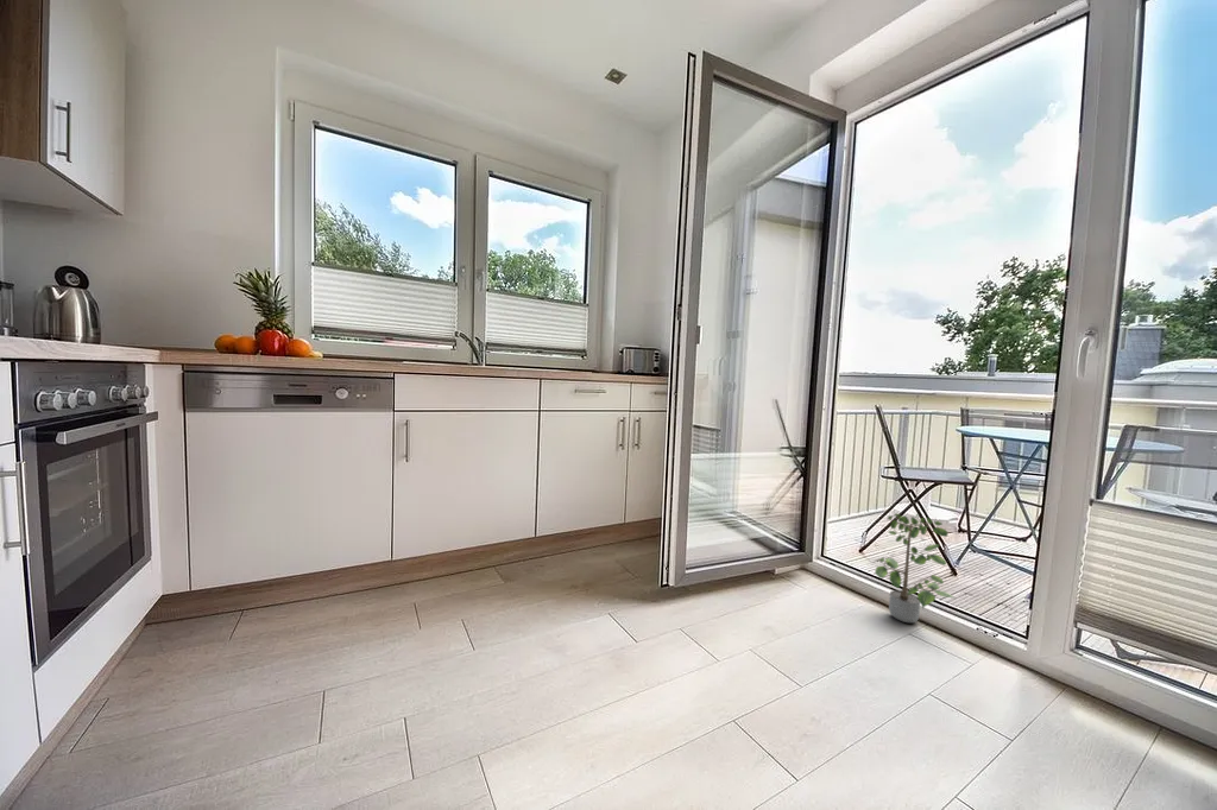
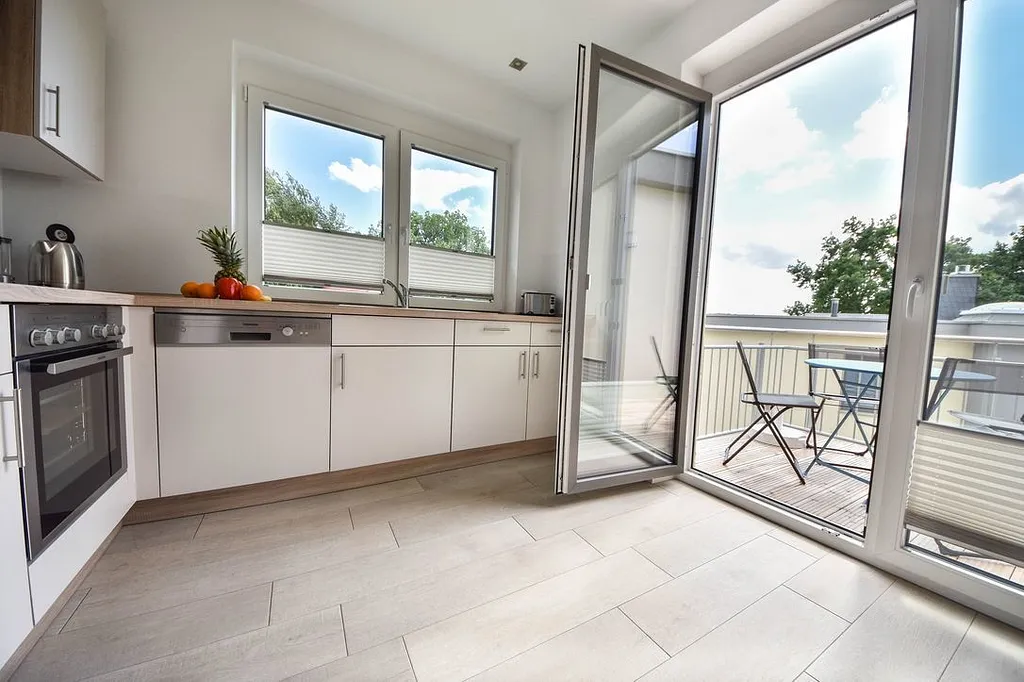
- potted plant (916, 563)
